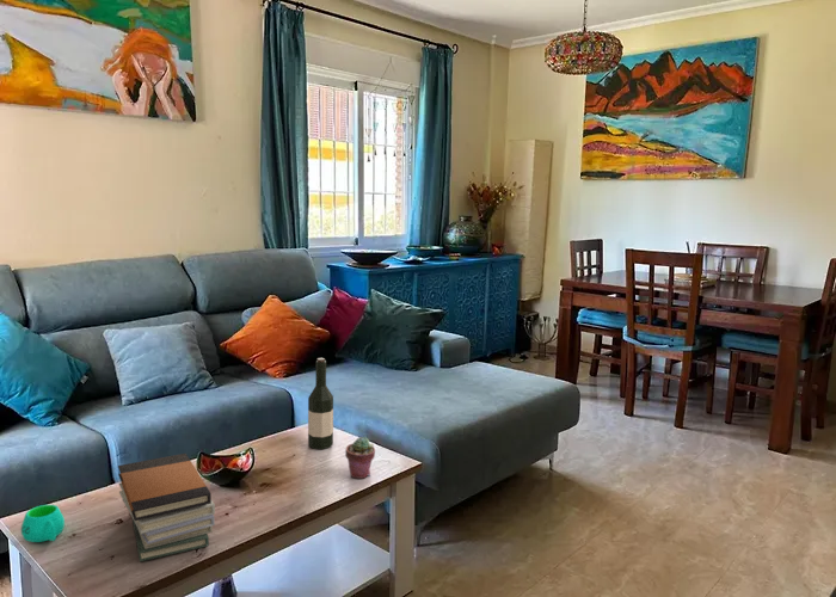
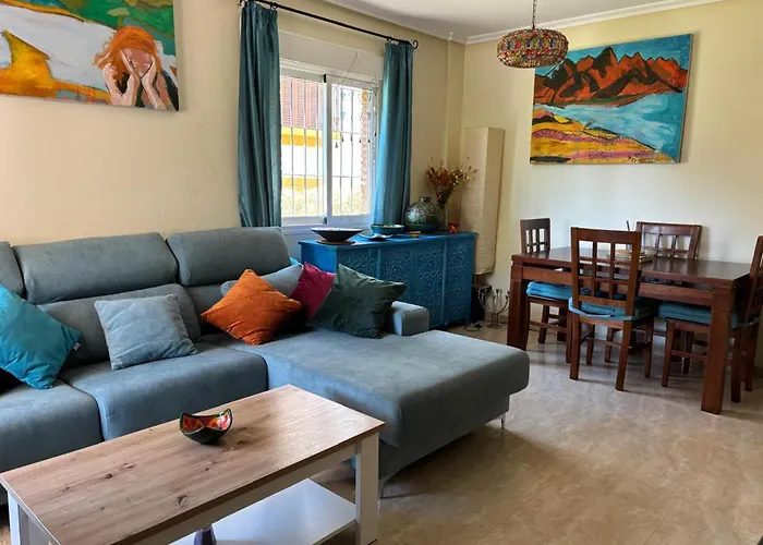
- mug (44, 524)
- book stack (165, 504)
- wine bottle (320, 401)
- potted succulent (359, 456)
